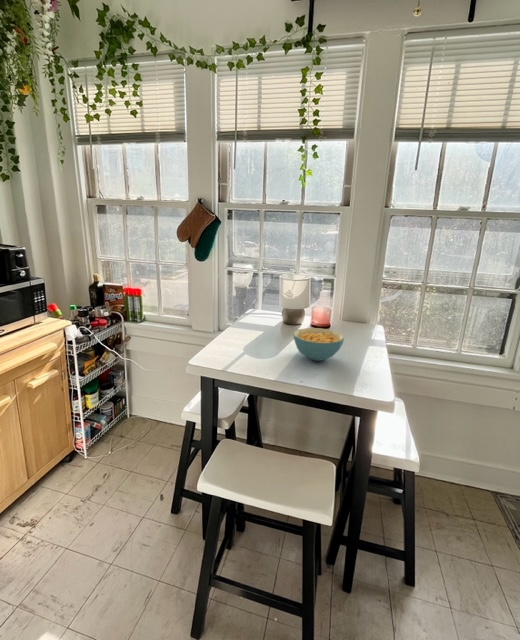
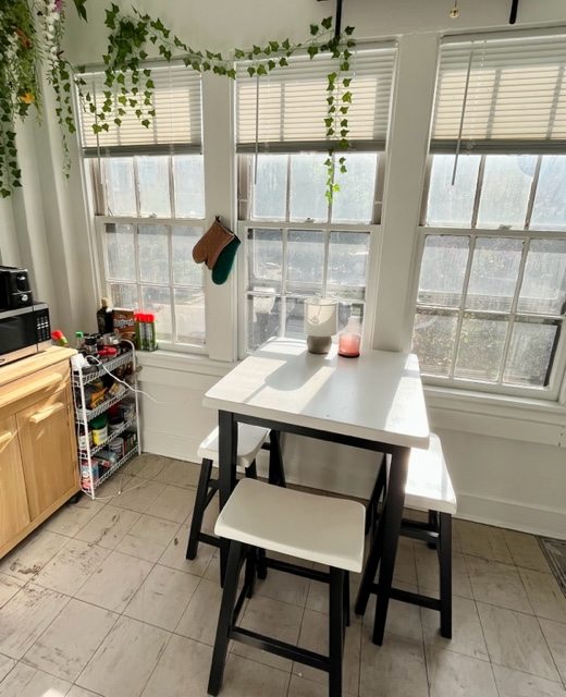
- cereal bowl (317, 346)
